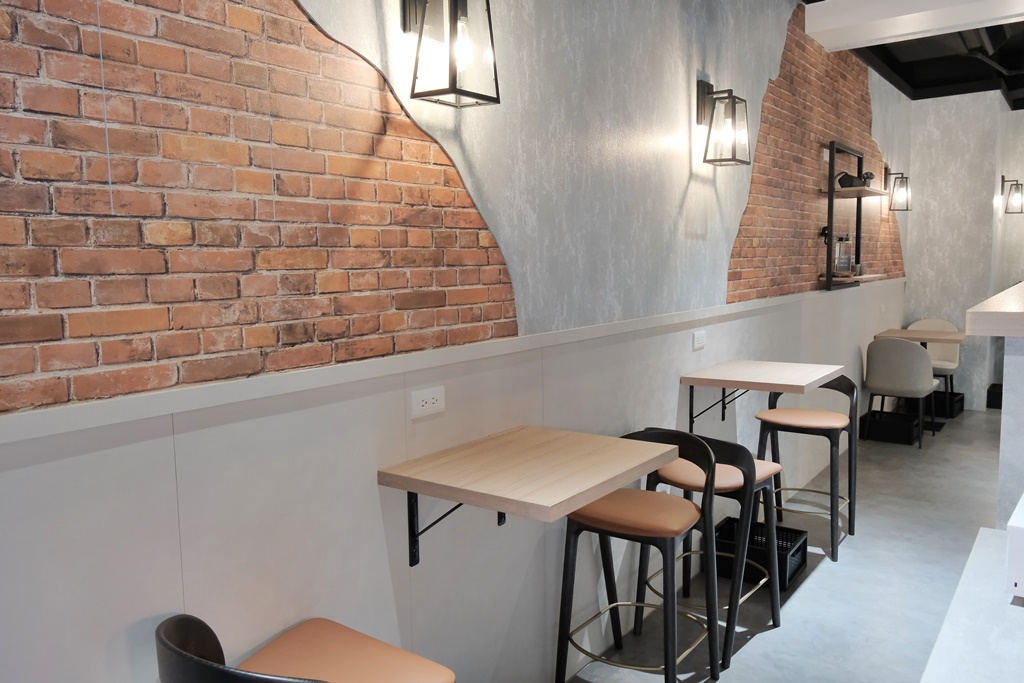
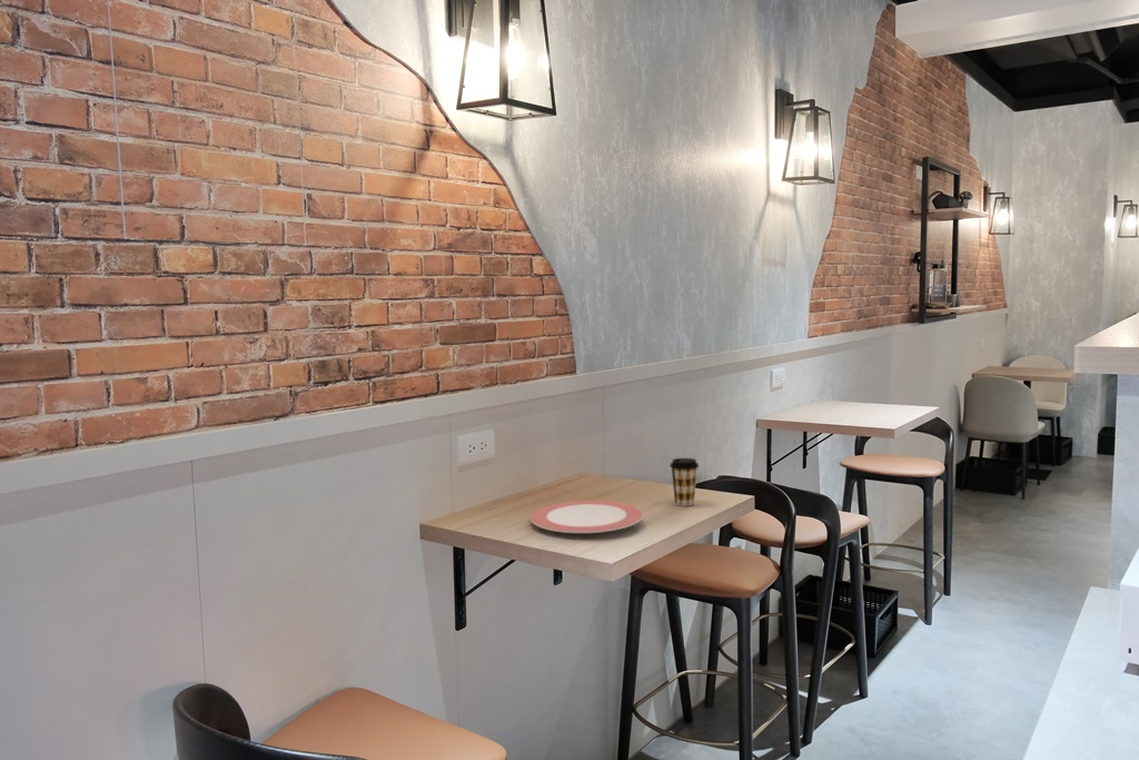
+ plate (586, 517)
+ coffee cup (684, 482)
